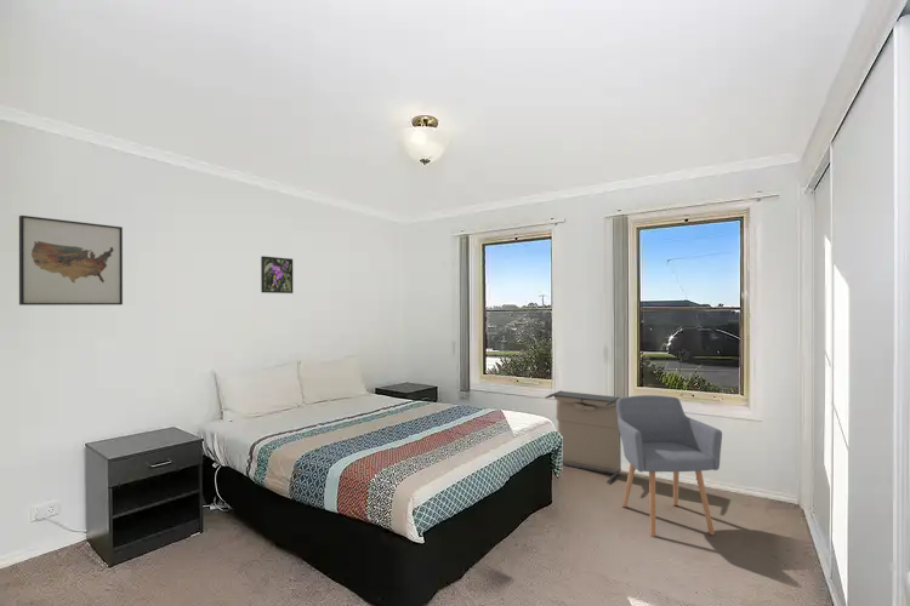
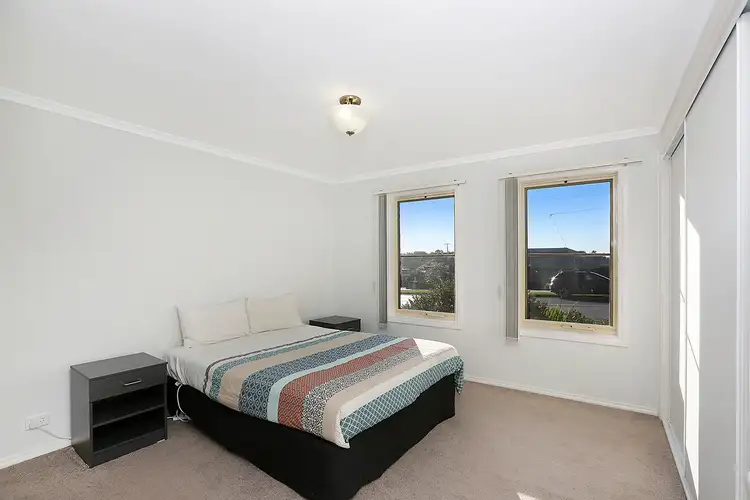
- wall art (74, 263)
- chair (662, 459)
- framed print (277, 275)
- laundry hamper (582, 433)
